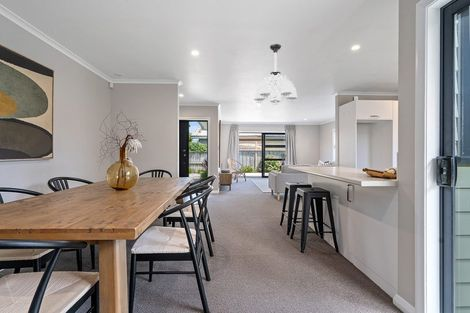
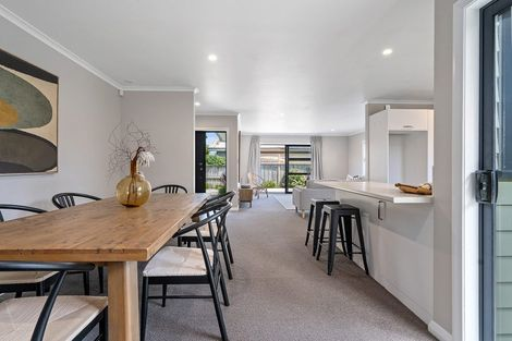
- chandelier (275, 75)
